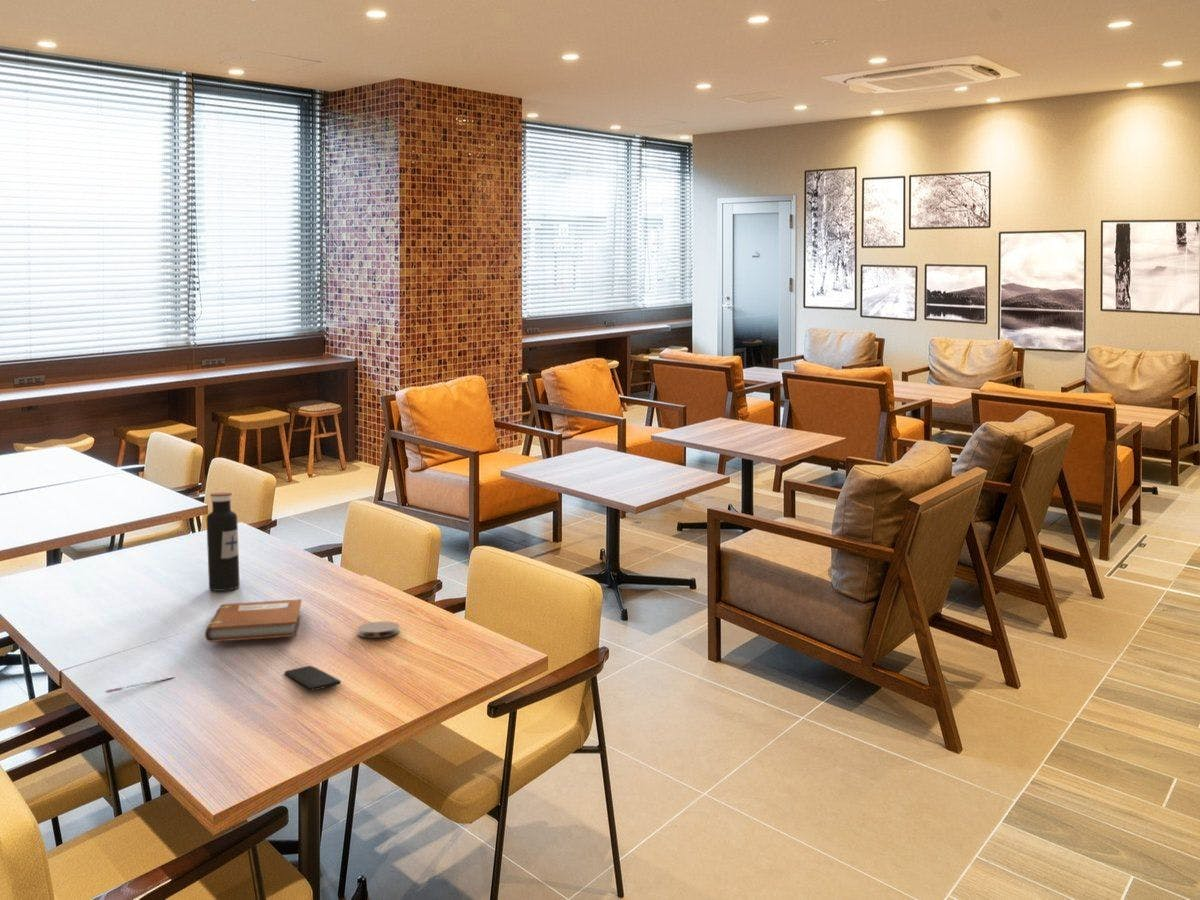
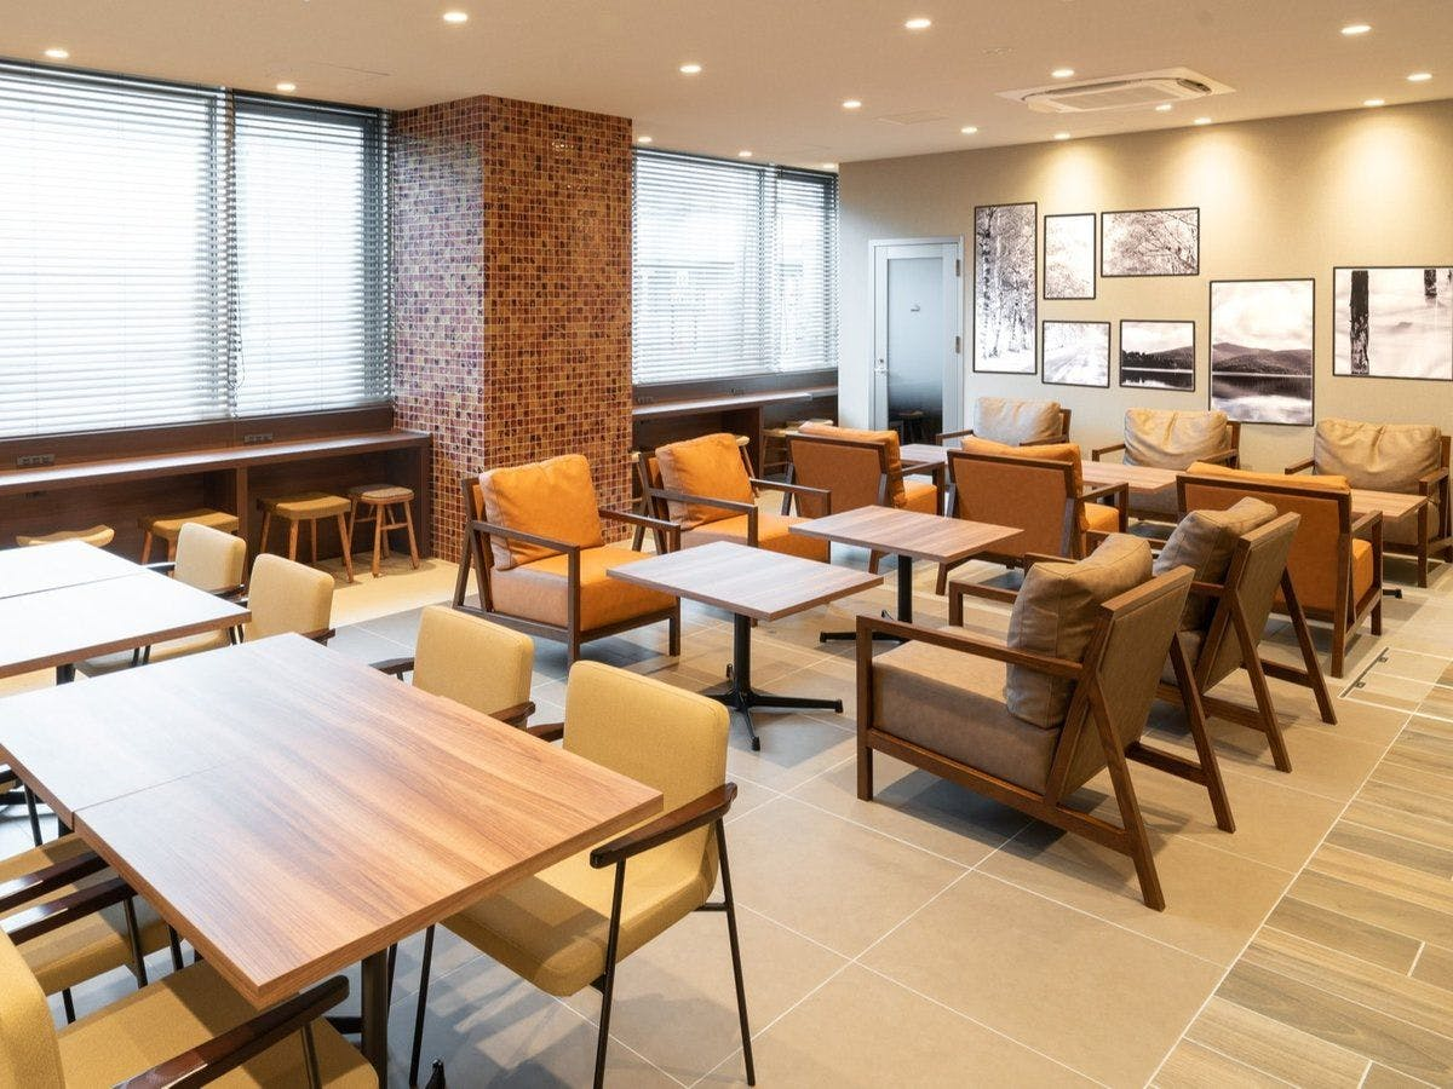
- coaster (378, 629)
- notebook (256, 618)
- pen (141, 684)
- smartphone (312, 677)
- water bottle (222, 540)
